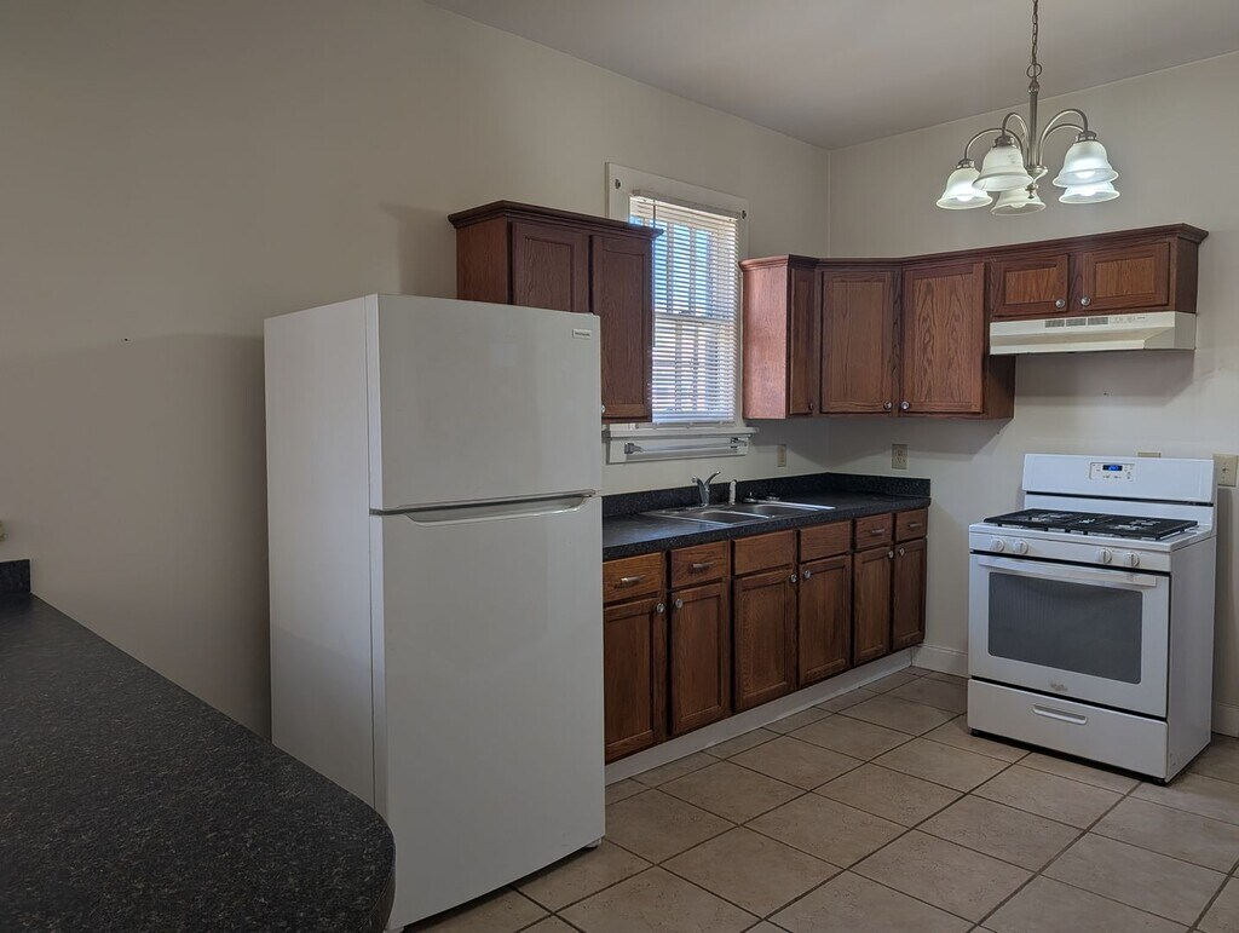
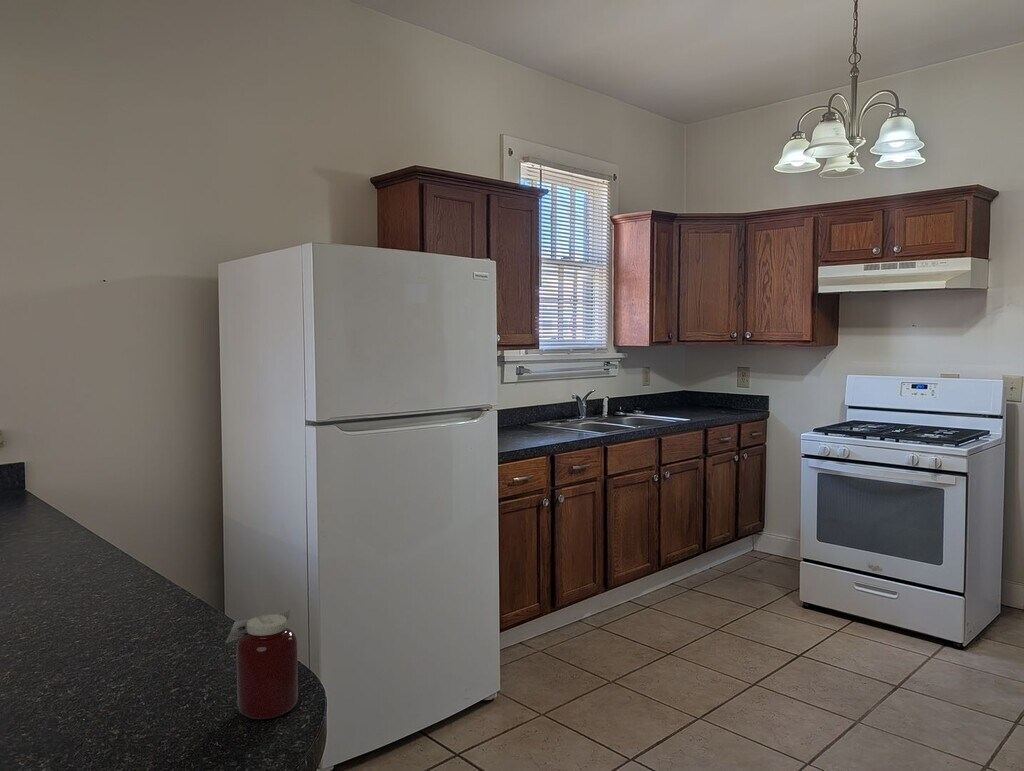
+ jar (264, 660)
